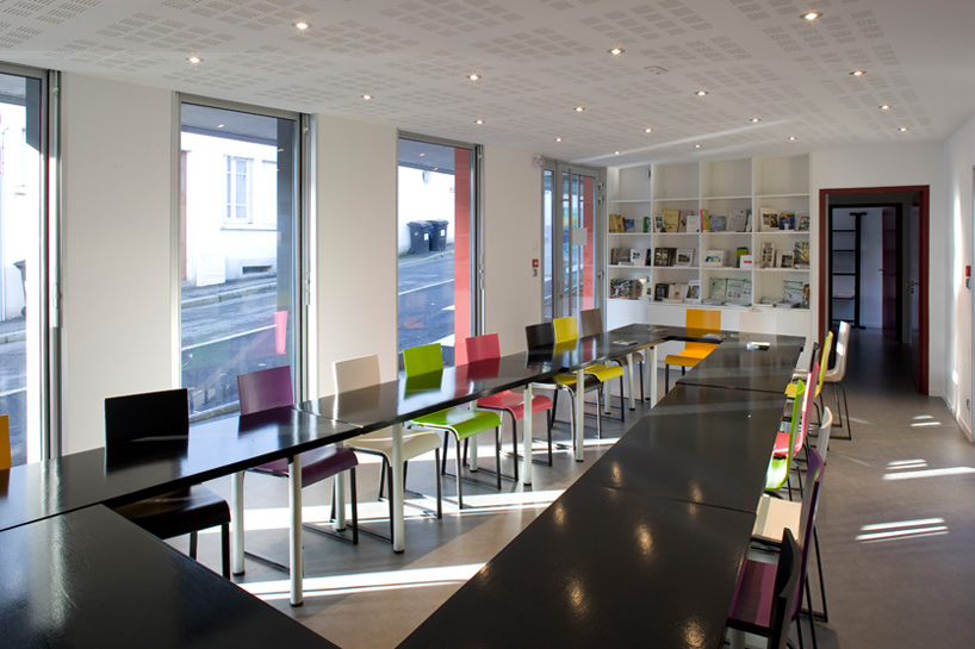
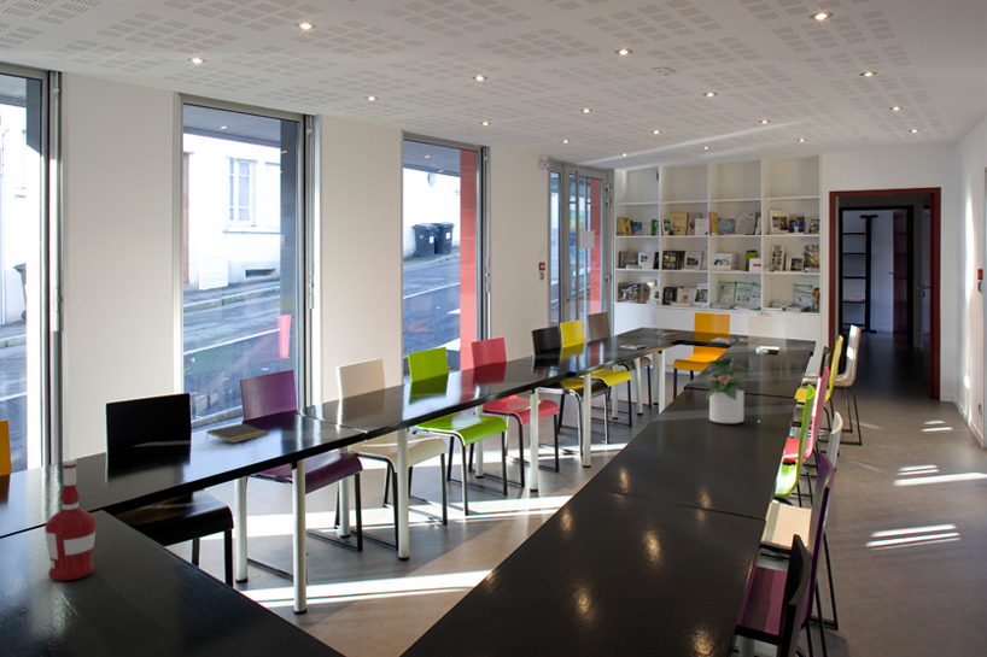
+ alcohol (70, 517)
+ notepad (238, 432)
+ potted plant (724, 388)
